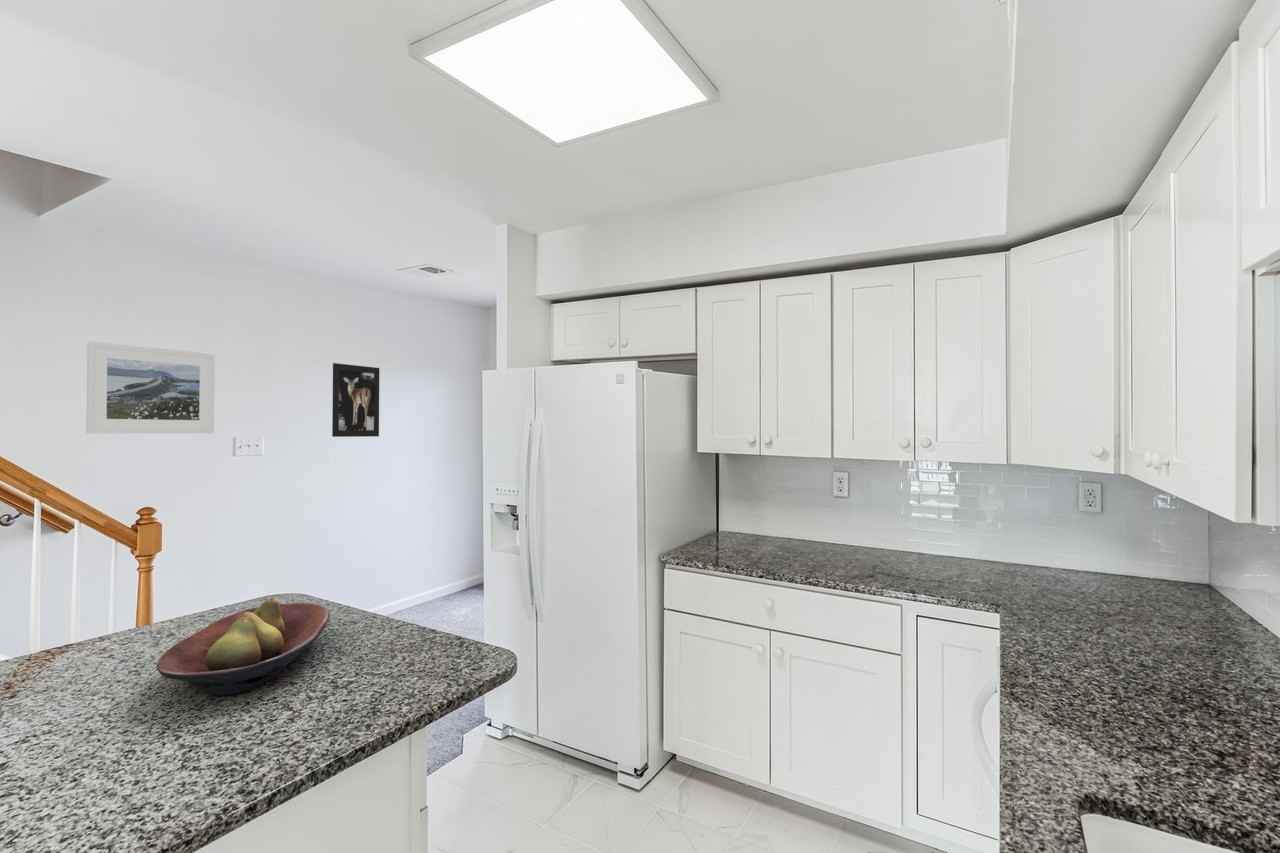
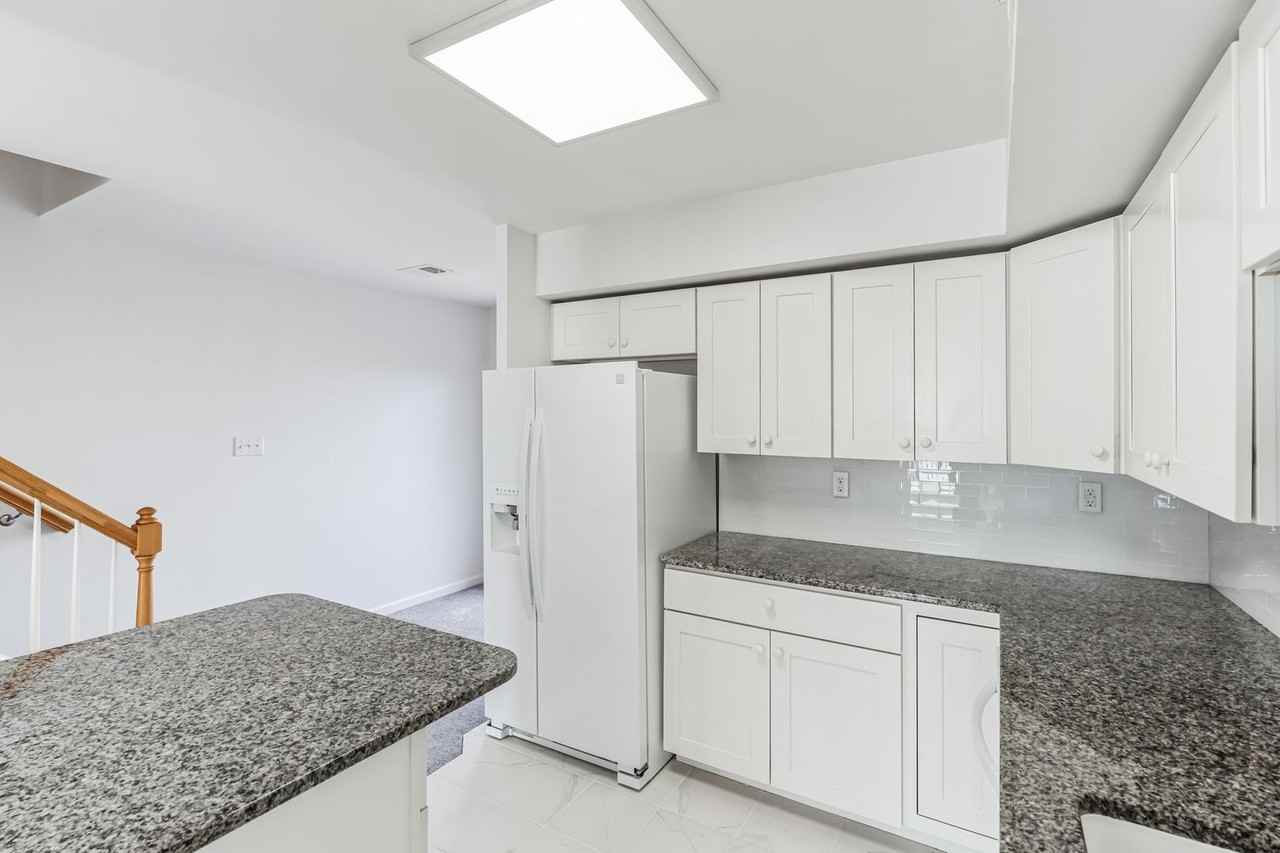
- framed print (155, 390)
- wall art (356, 401)
- fruit bowl (253, 636)
